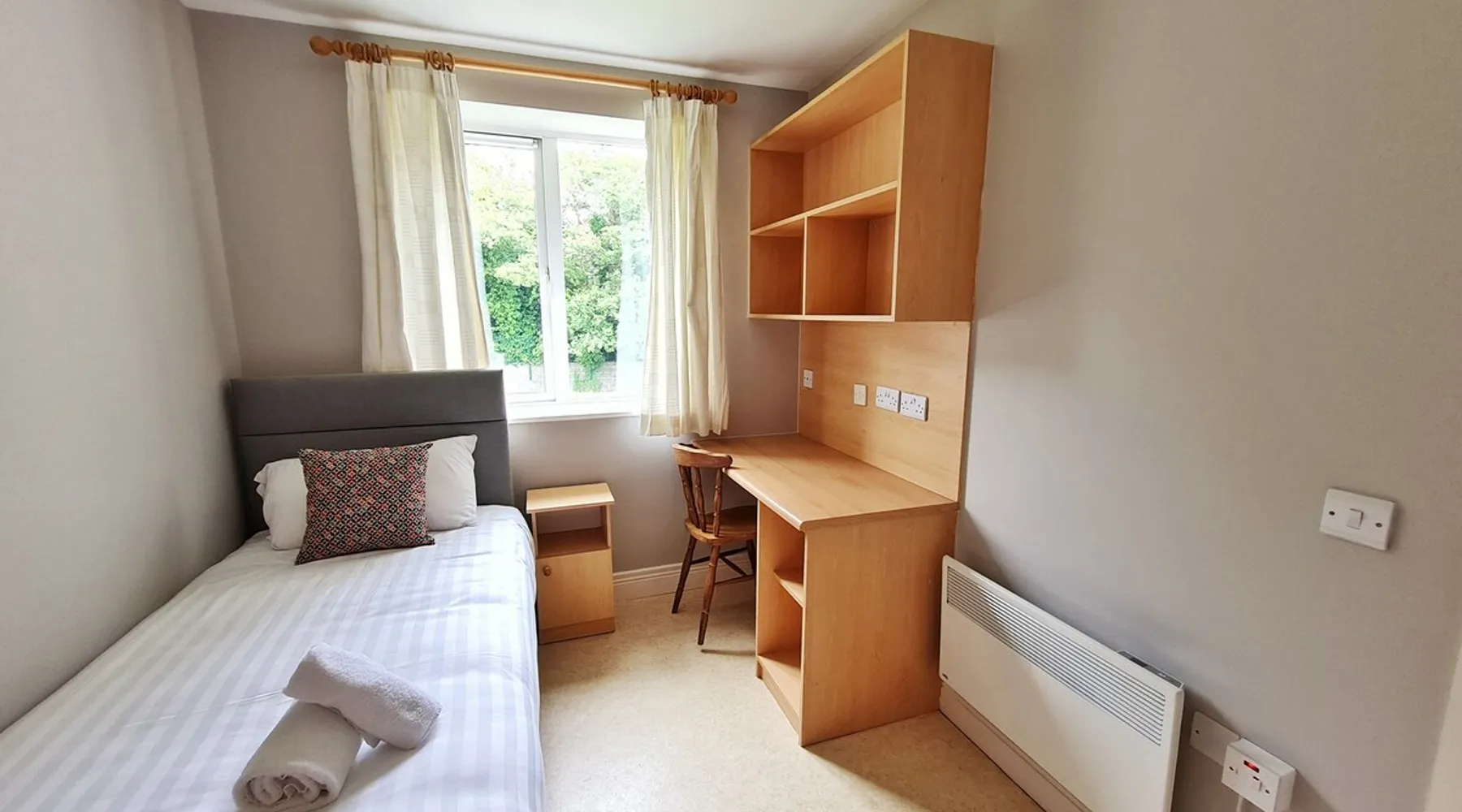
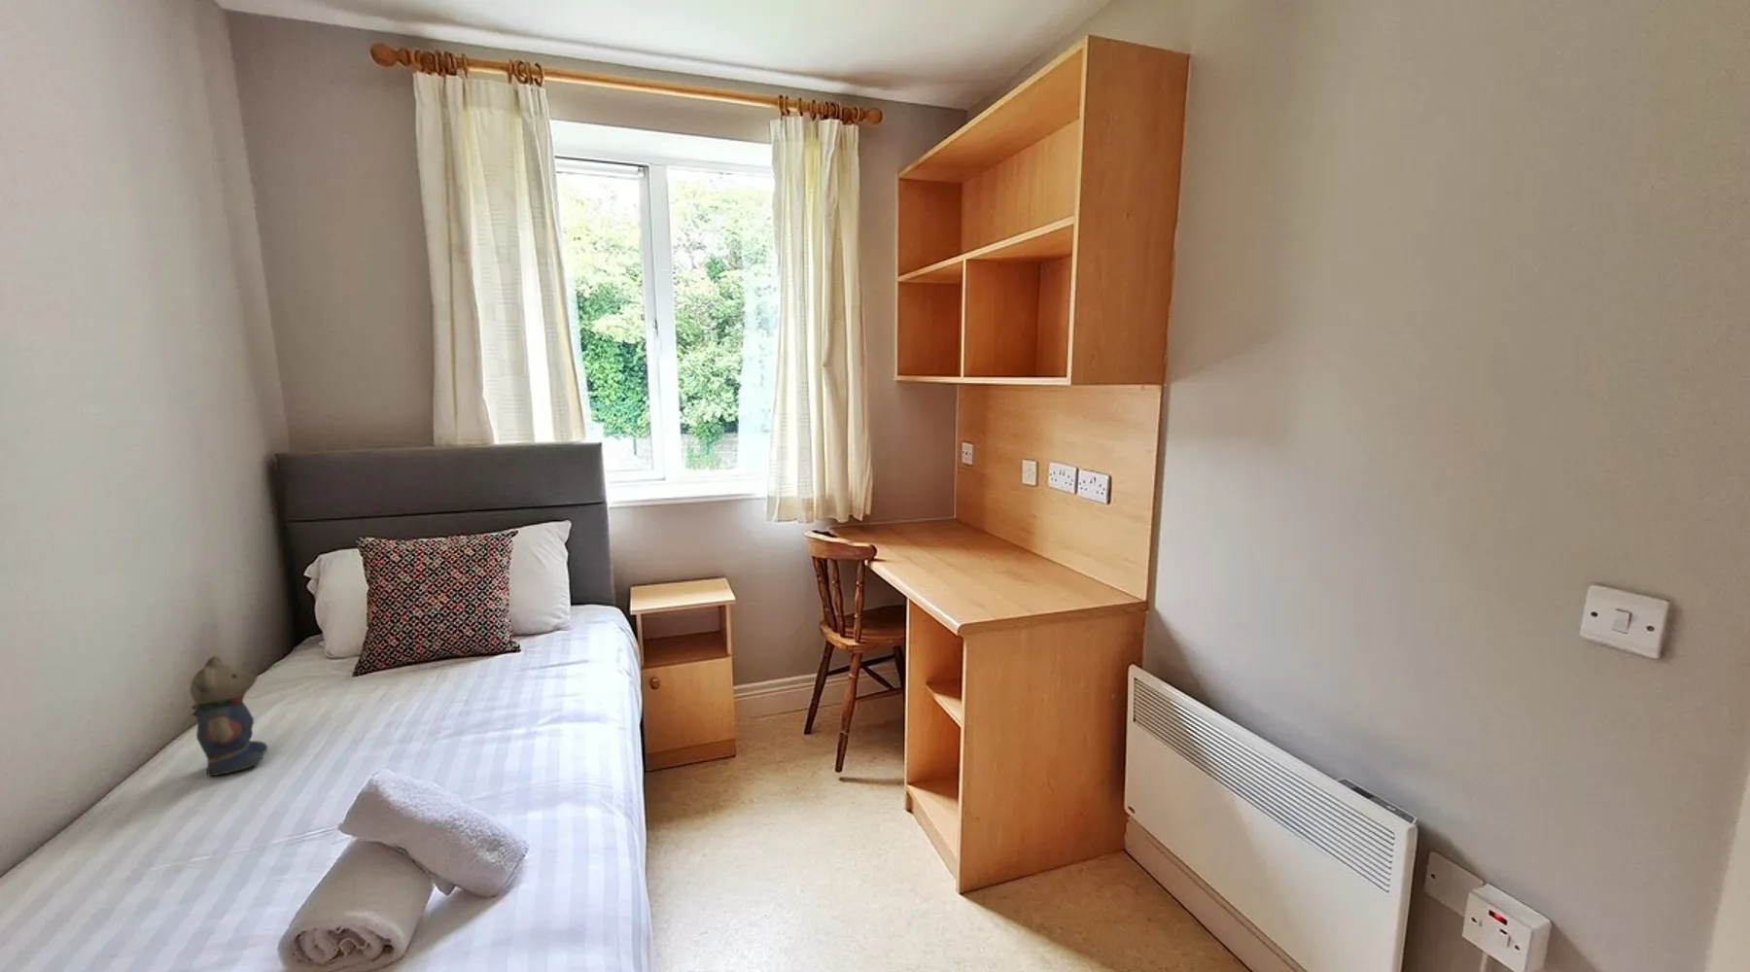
+ teddy bear (223, 715)
